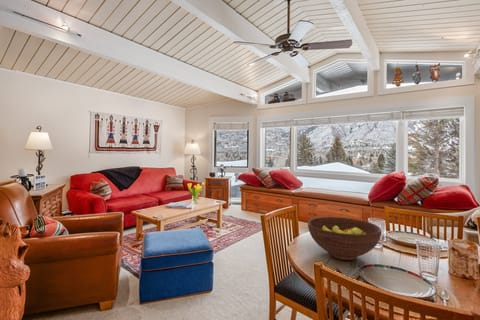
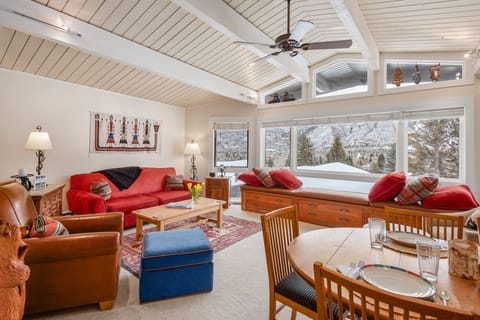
- fruit bowl (342, 240)
